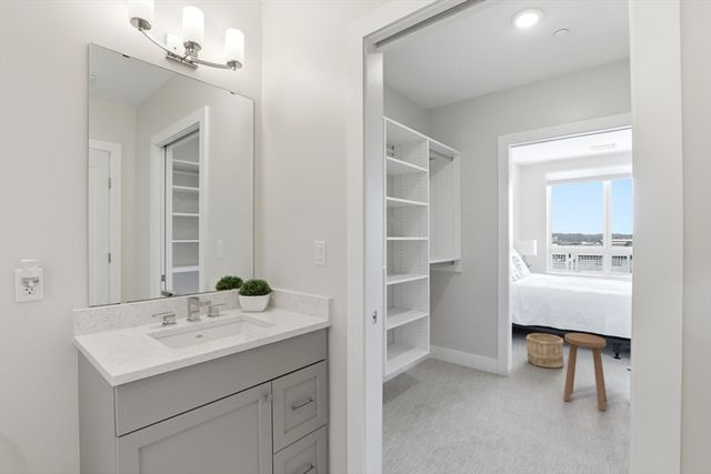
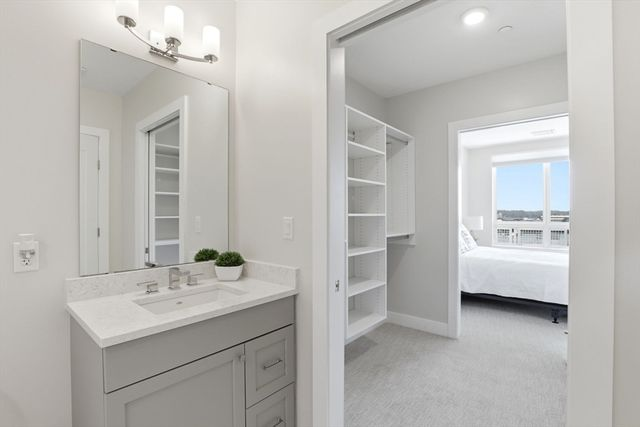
- wooden bucket (544, 350)
- stool (594, 369)
